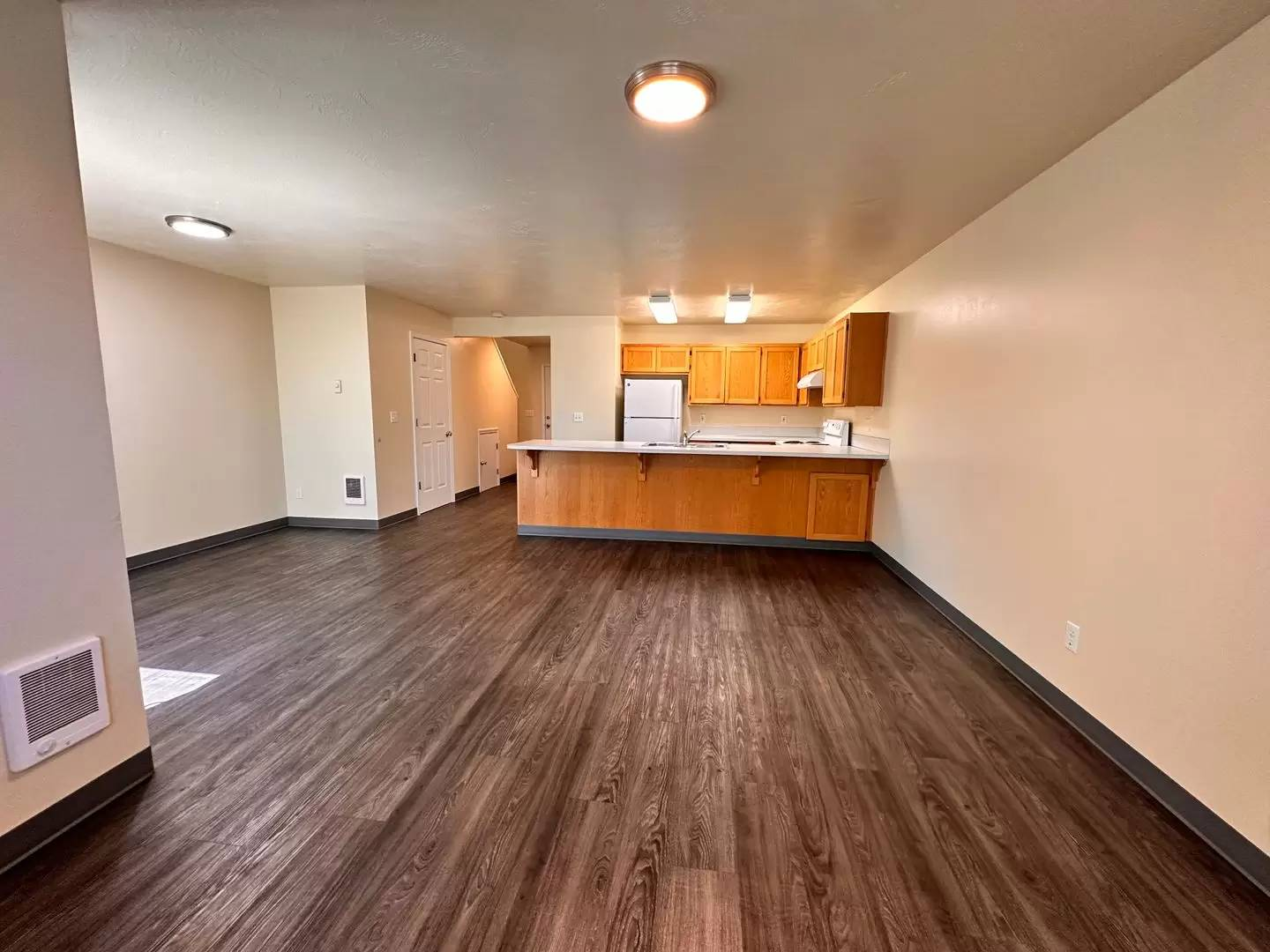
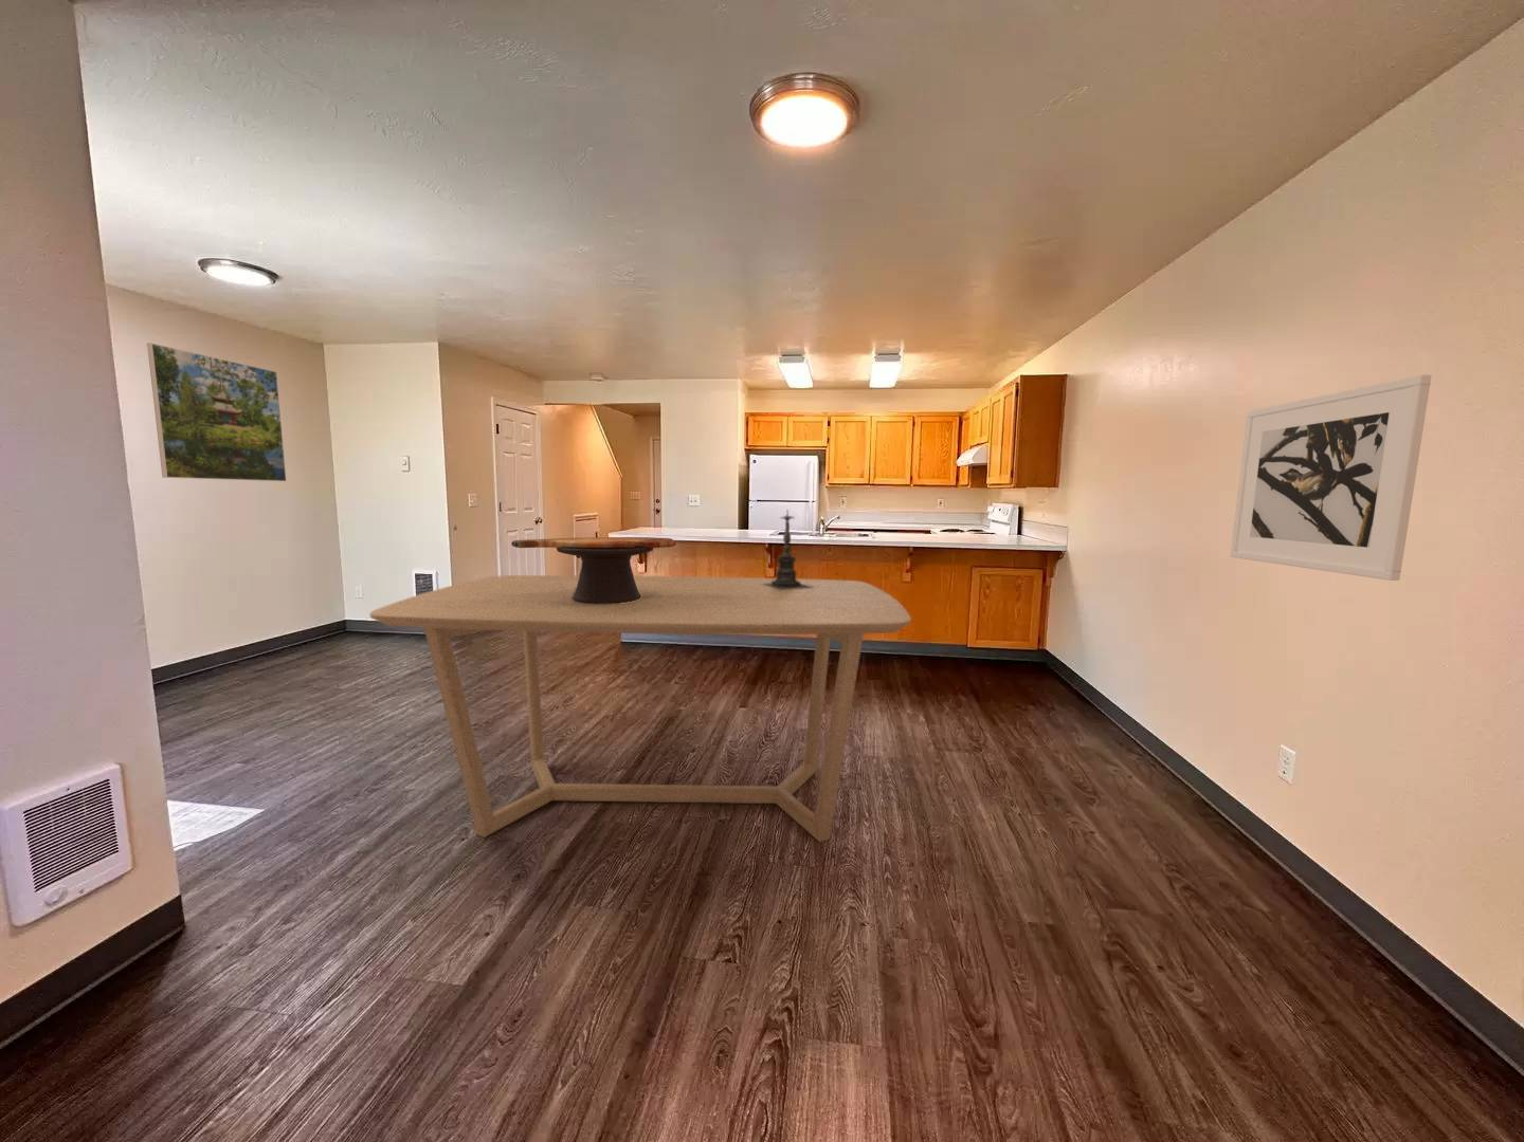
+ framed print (224, 420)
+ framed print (1312, 482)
+ candle holder (787, 545)
+ dining table (662, 632)
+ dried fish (599, 567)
